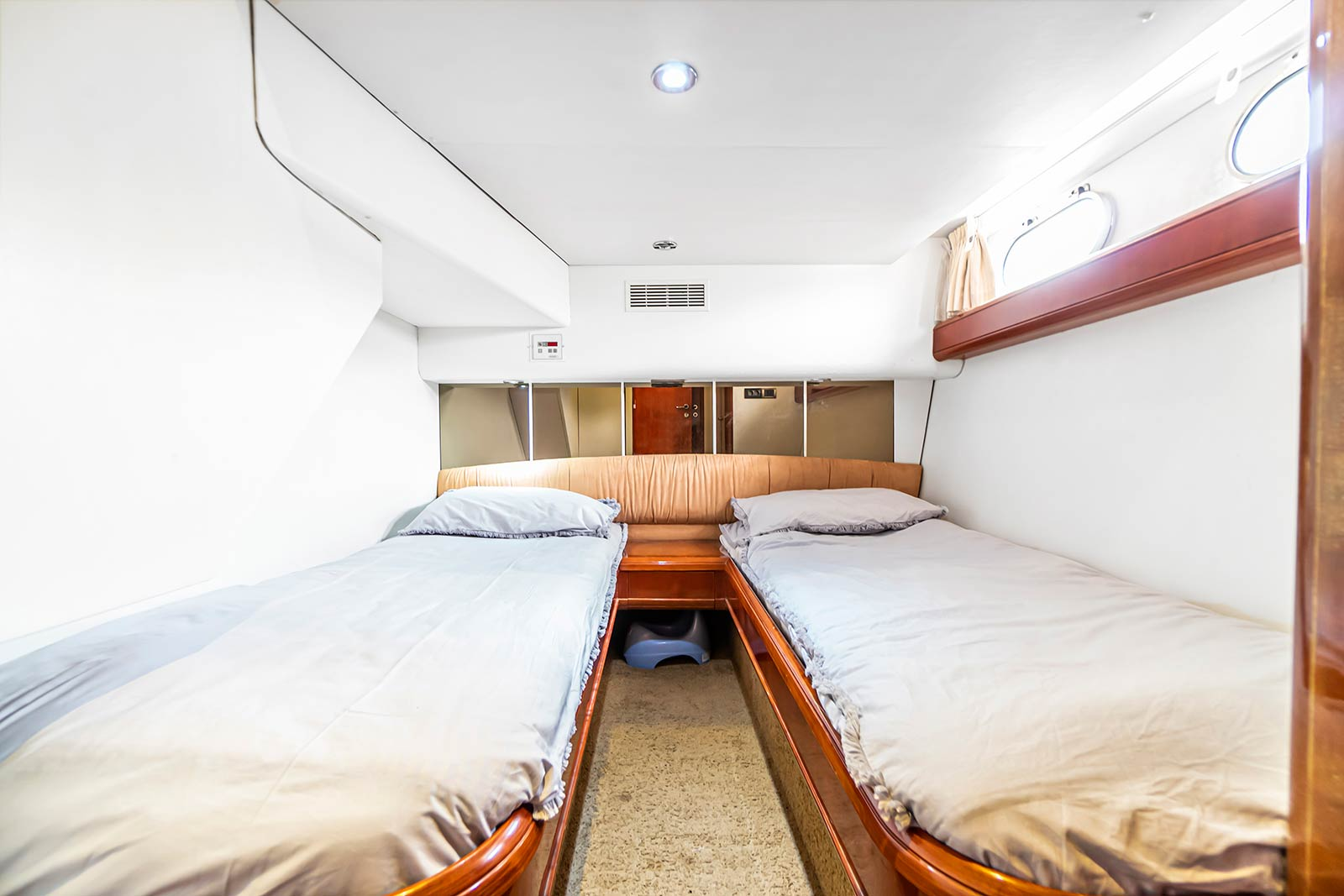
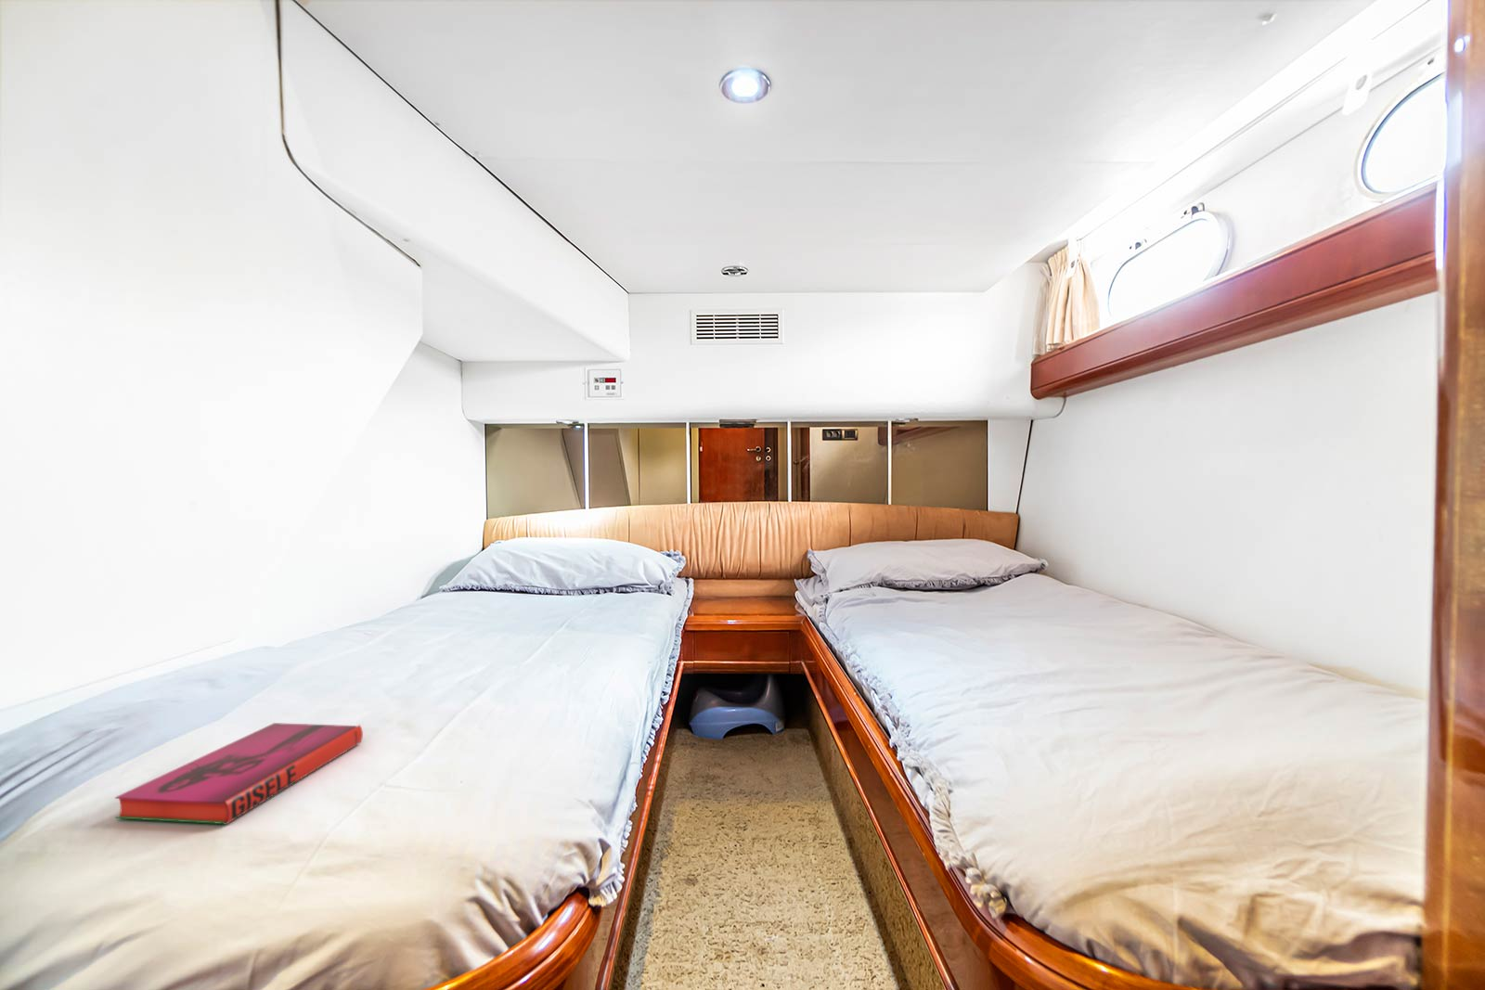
+ hardback book (254, 766)
